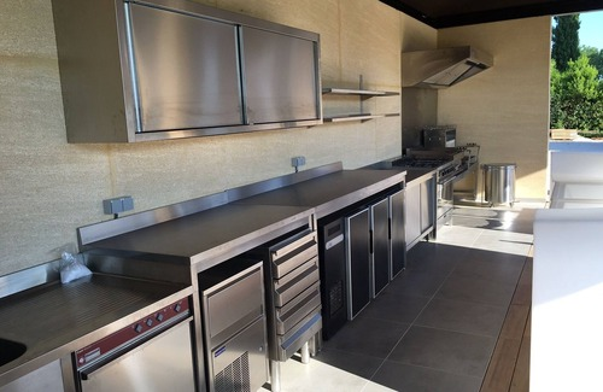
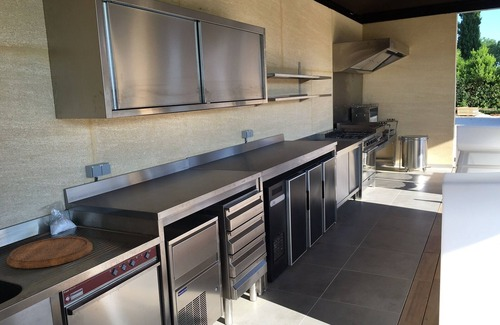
+ cutting board (51, 250)
